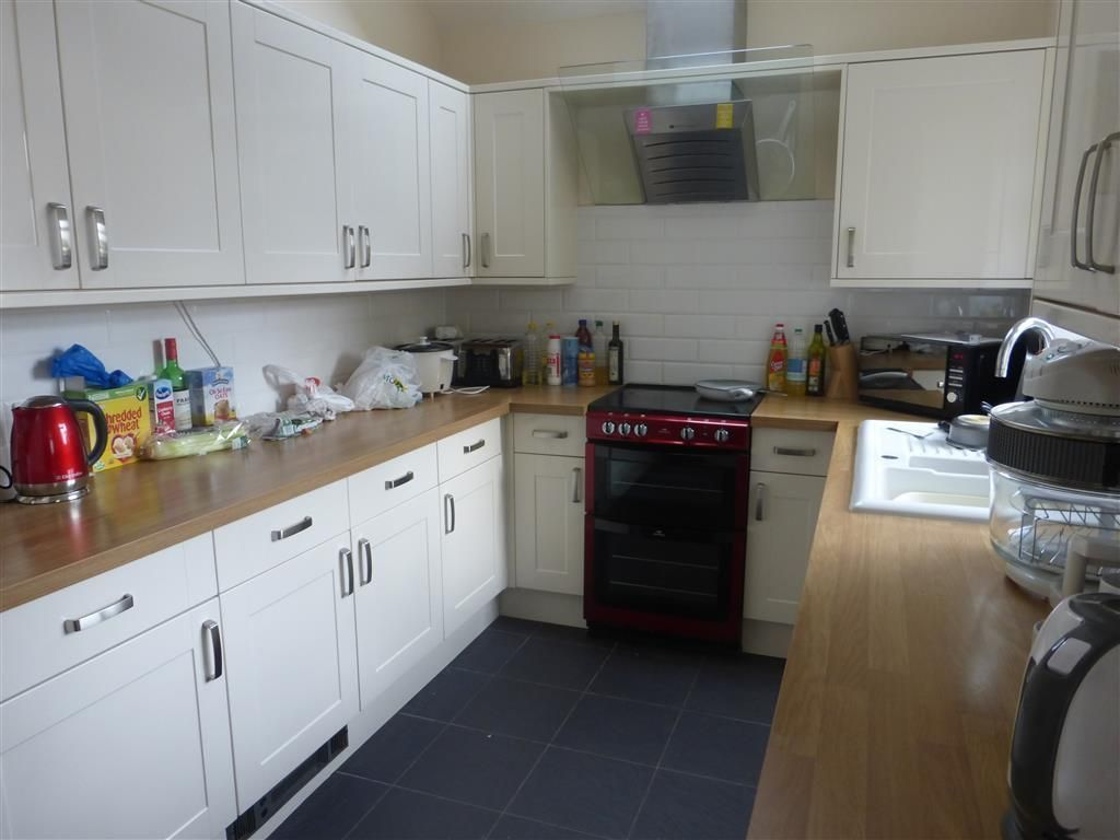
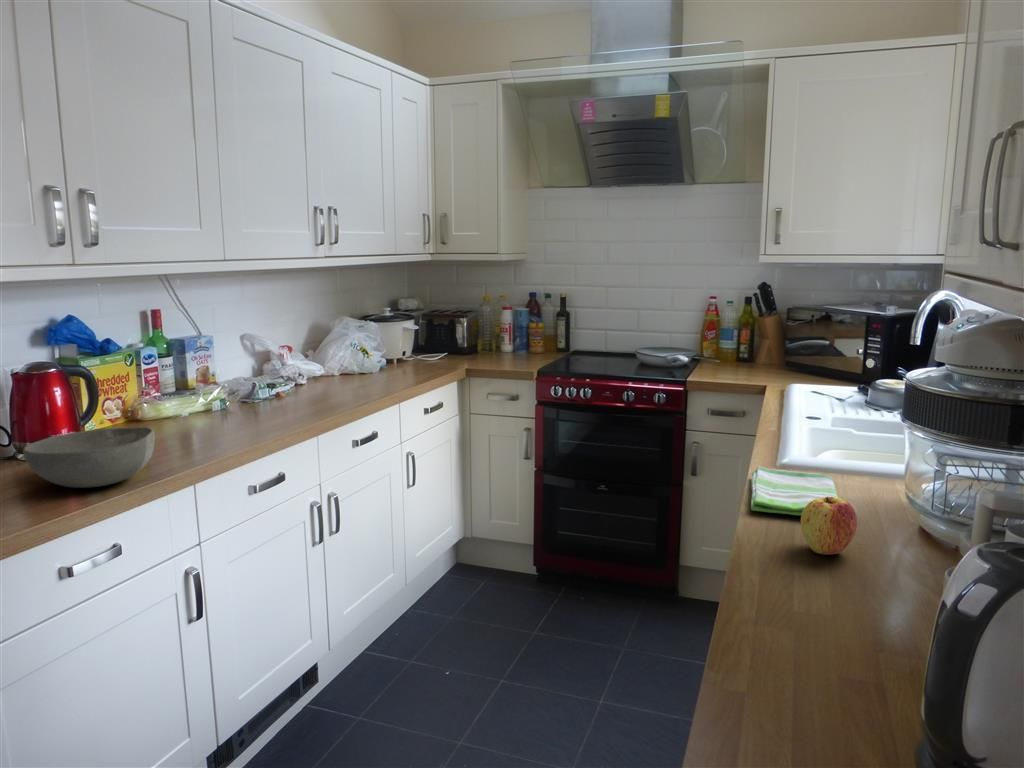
+ apple (828, 524)
+ bowl (93, 458)
+ dish towel (794, 490)
